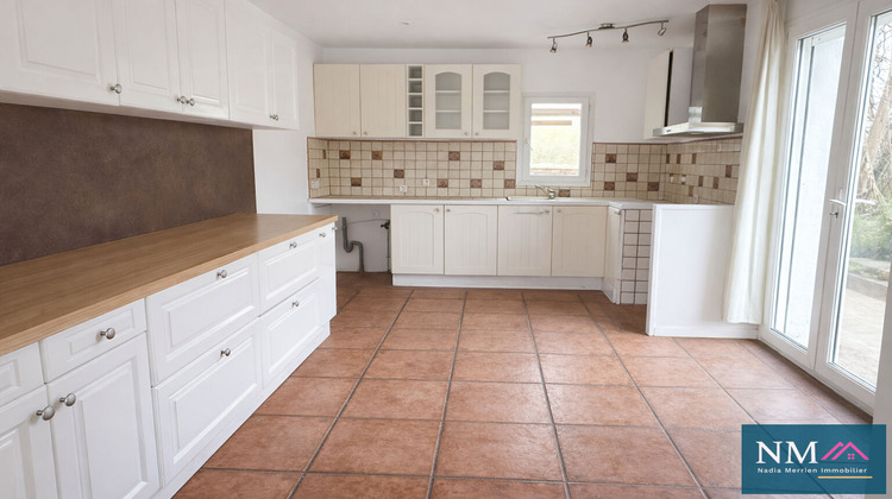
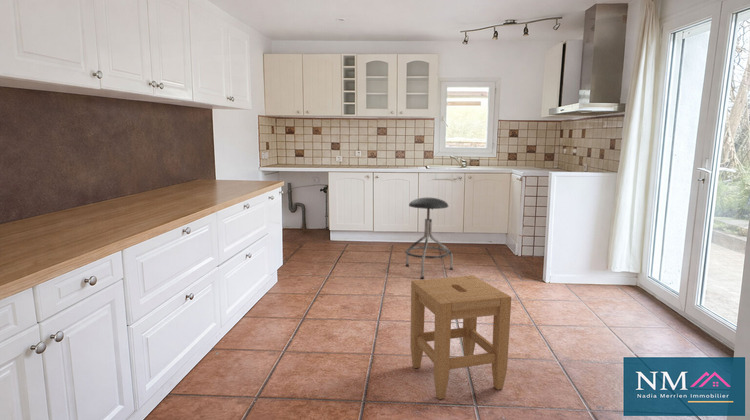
+ stool (457, 333)
+ stool (427, 235)
